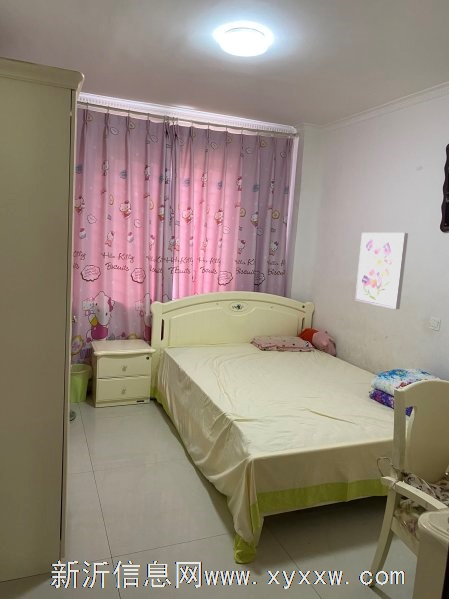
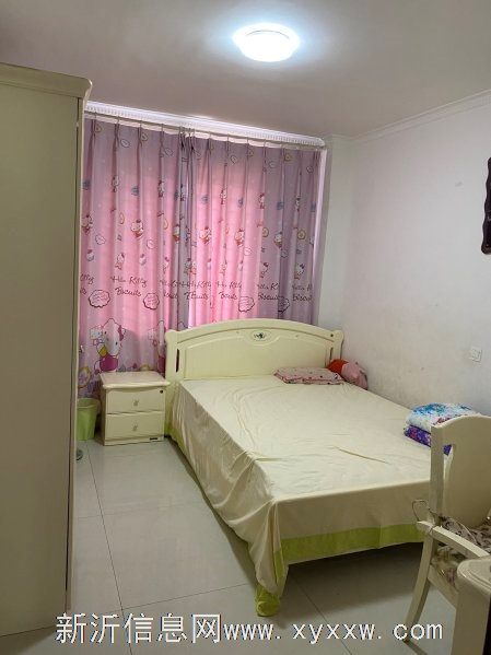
- wall art (379, 269)
